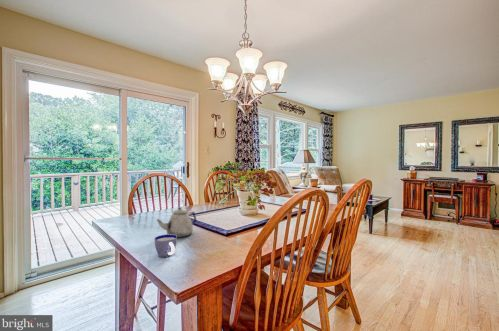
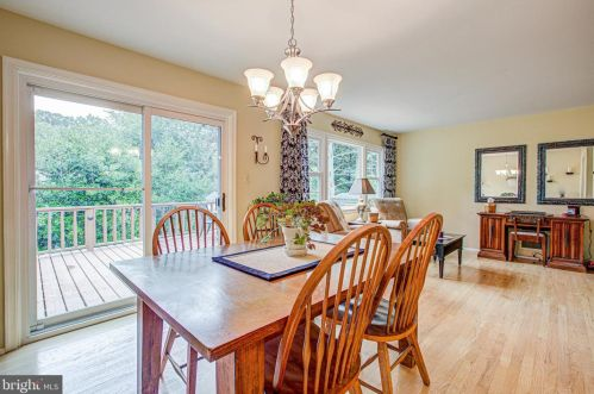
- cup (167, 246)
- teapot (177, 221)
